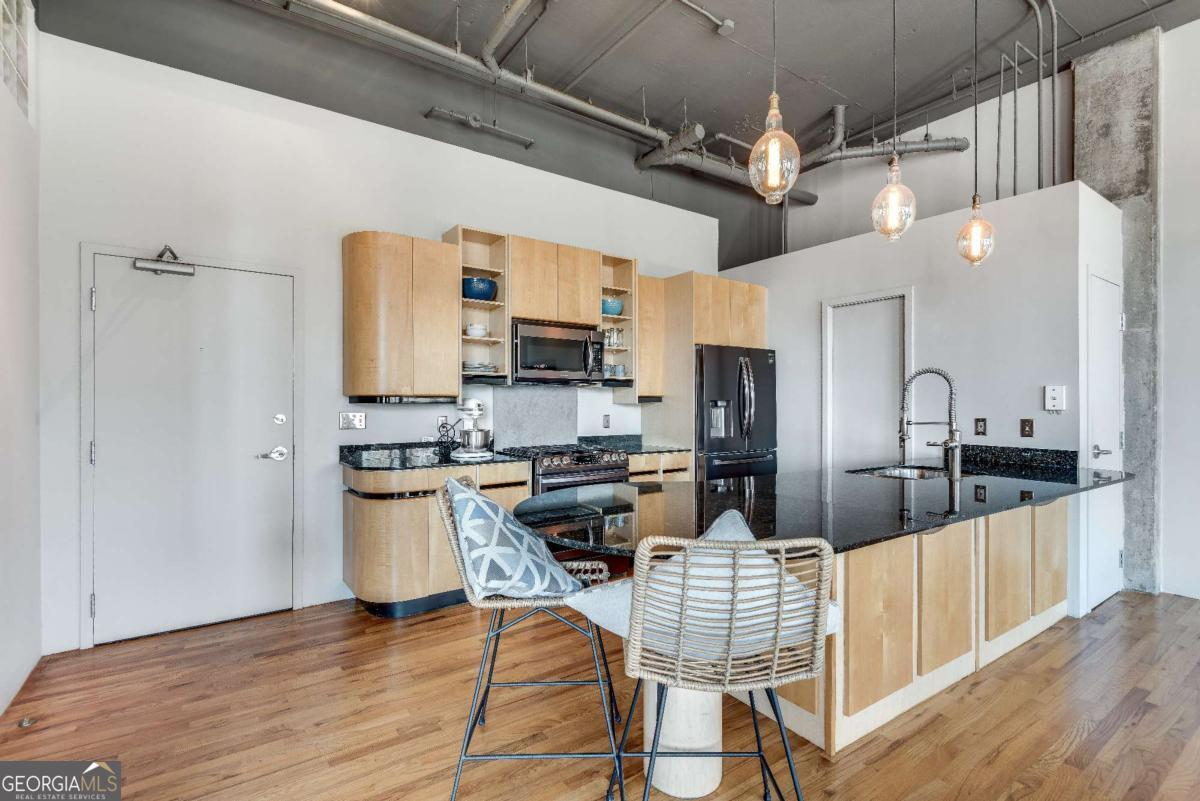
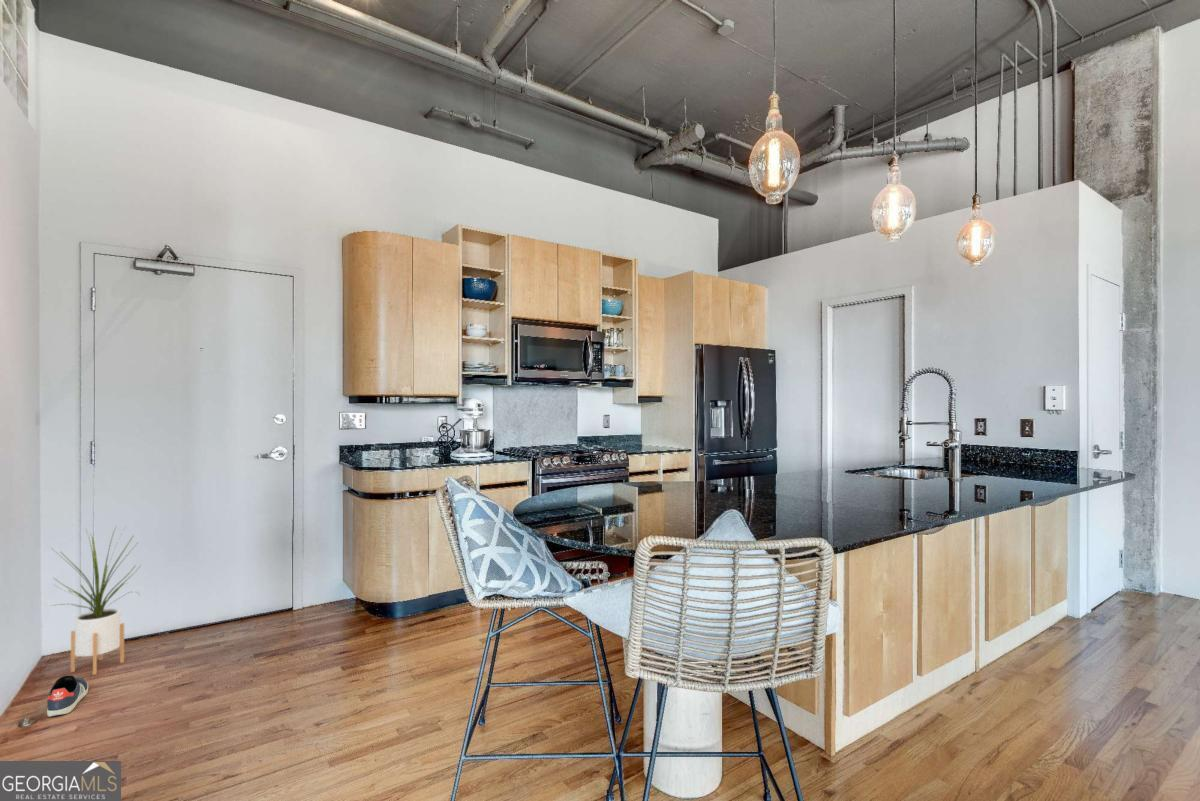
+ house plant (96, 597)
+ sneaker (69, 686)
